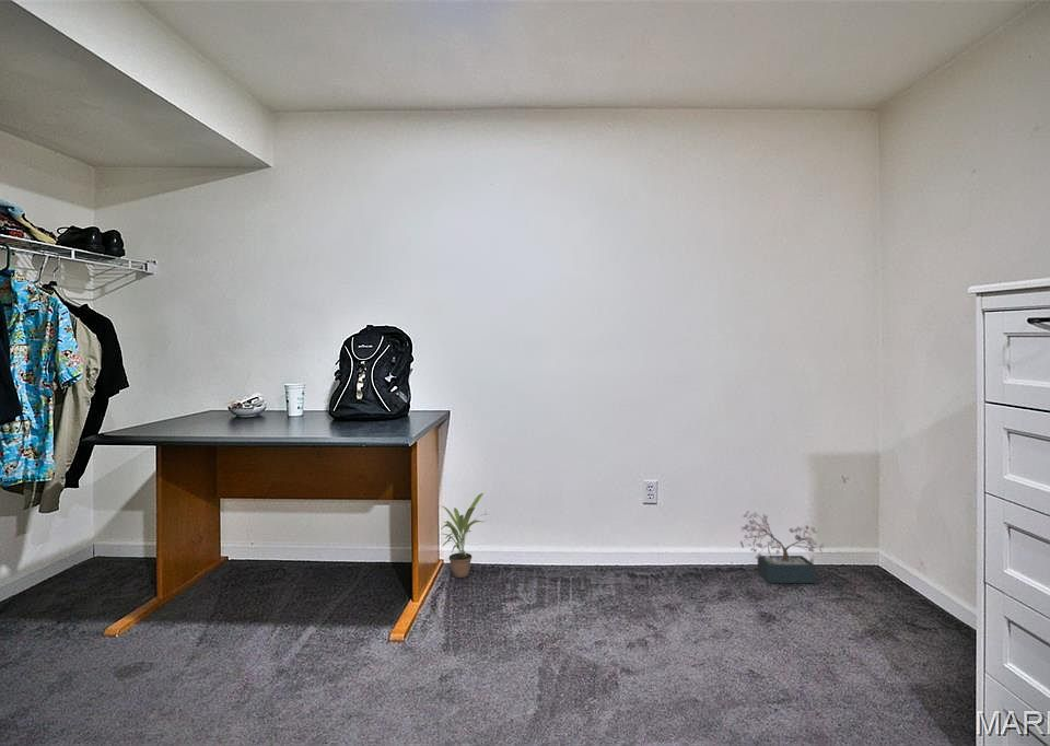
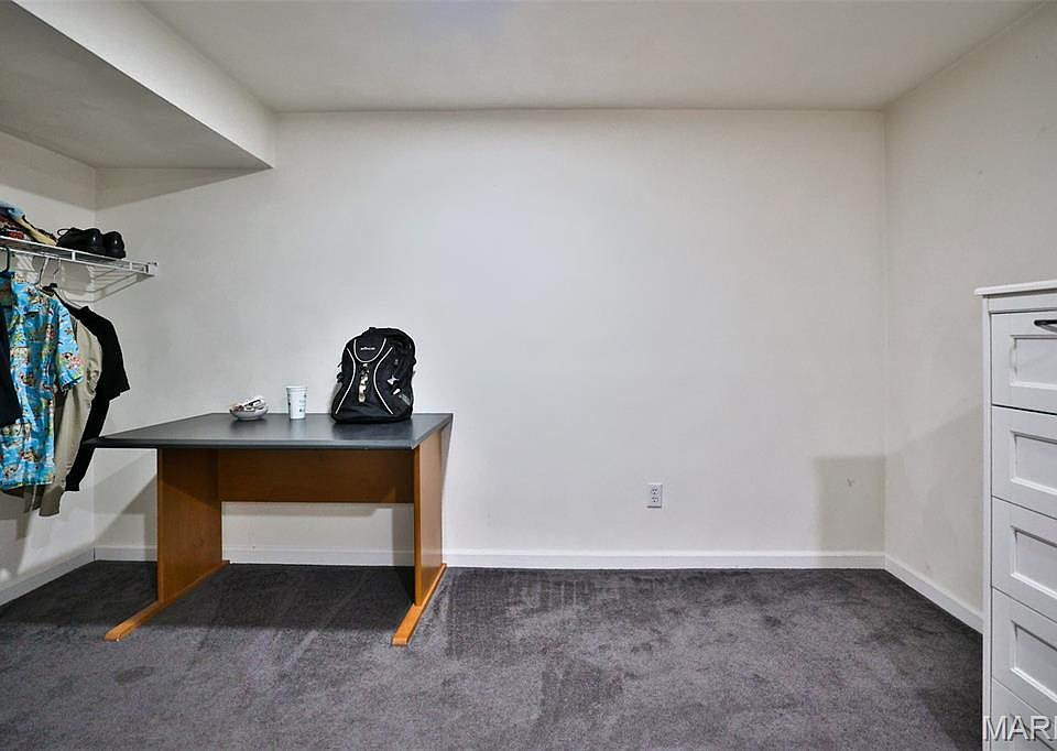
- decorative plant (782, 545)
- potted plant (463, 537)
